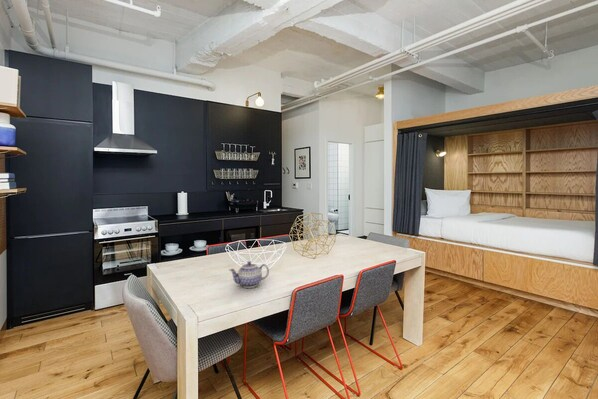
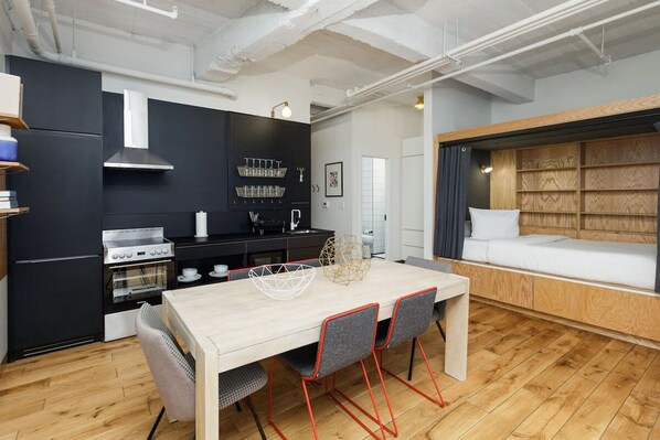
- teapot (249, 273)
